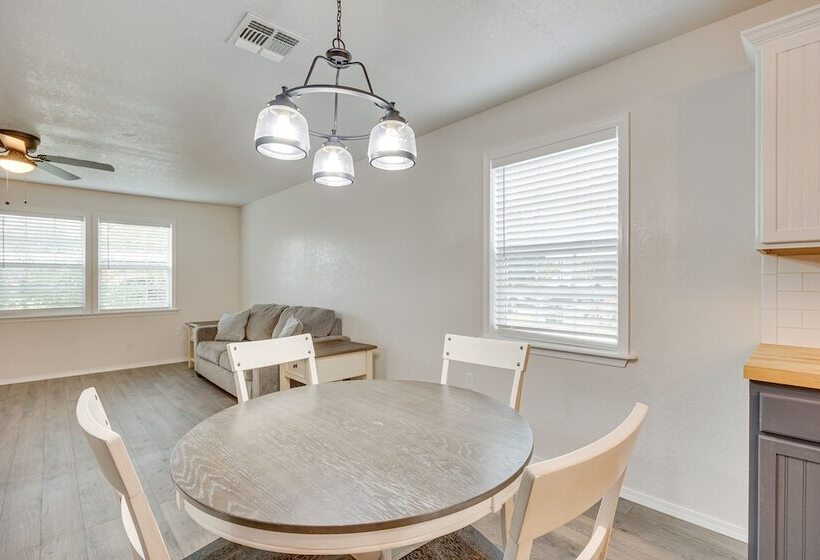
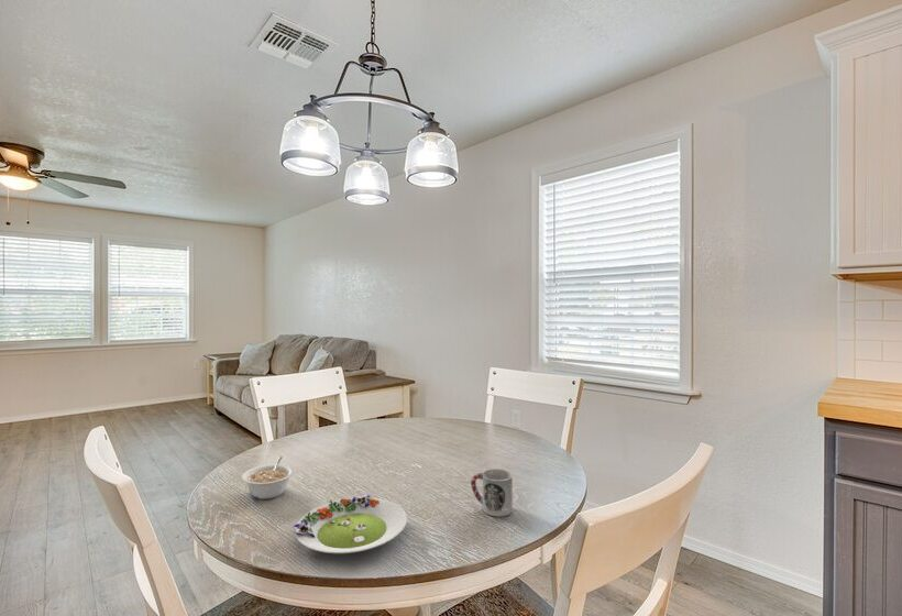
+ salad plate (352, 525)
+ legume (267, 480)
+ cup (491, 491)
